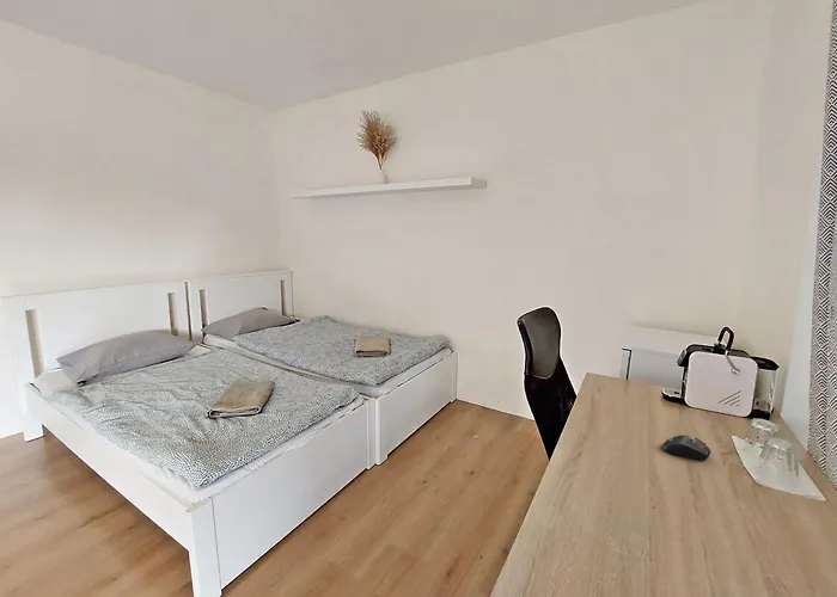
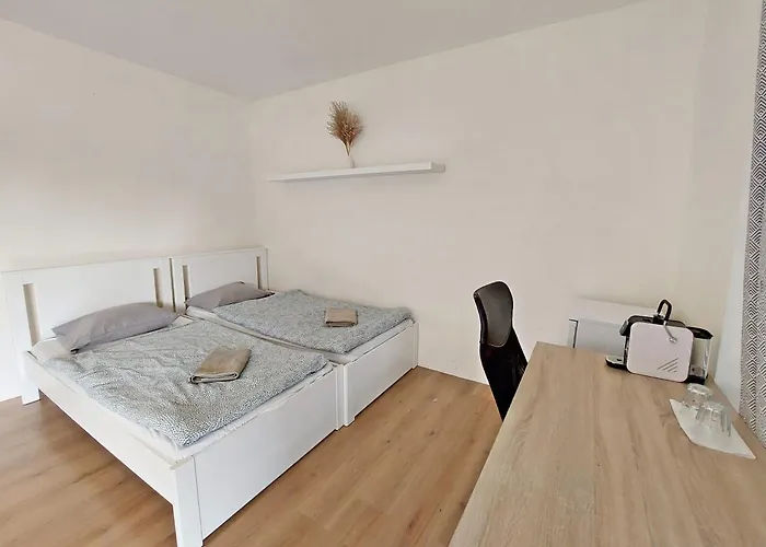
- computer mouse (686, 445)
